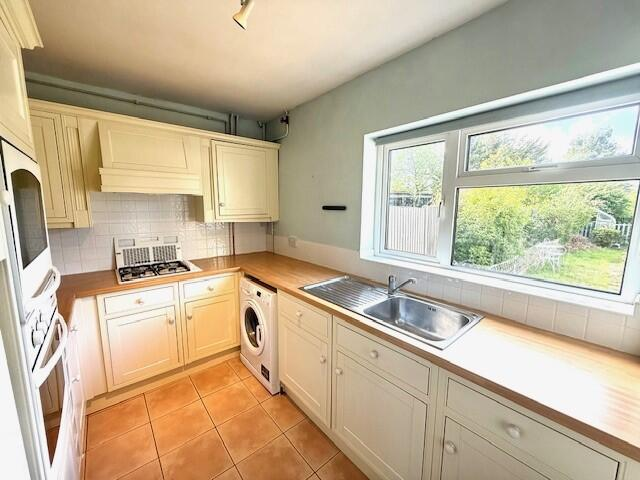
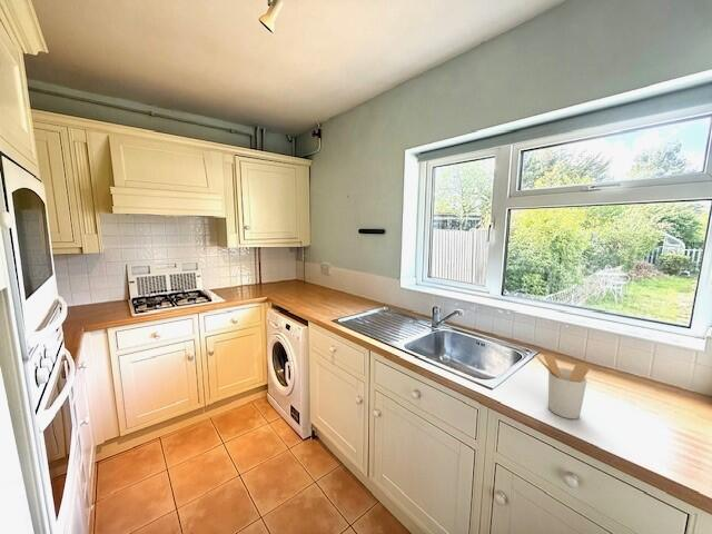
+ utensil holder (557, 384)
